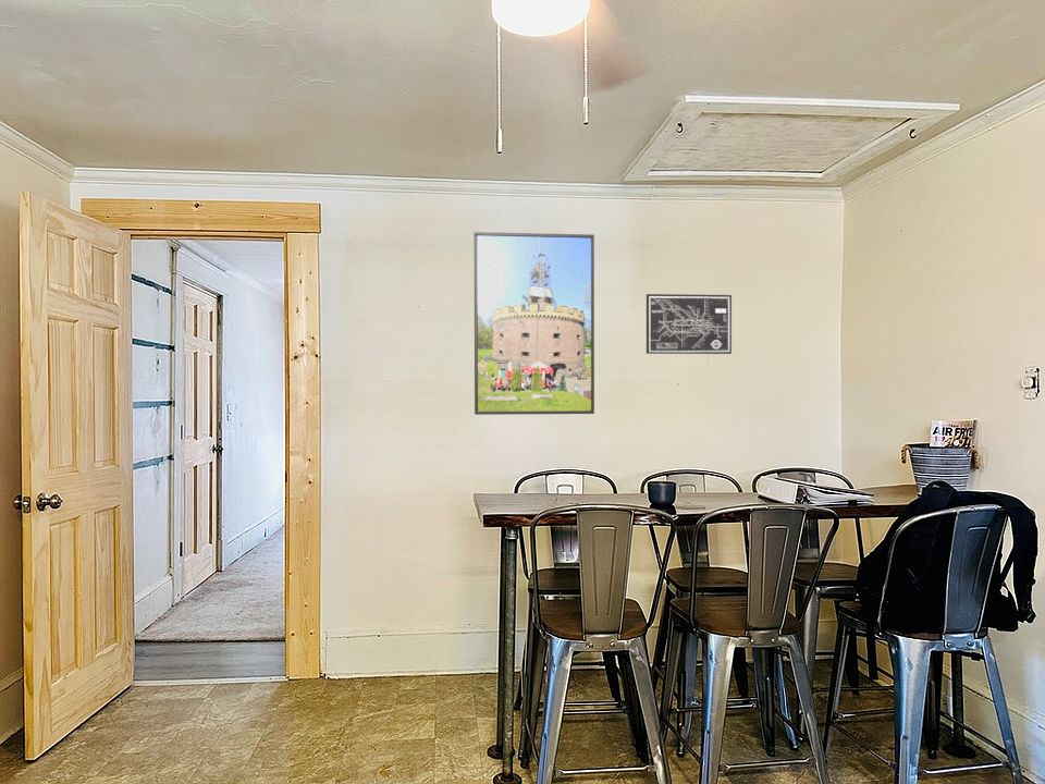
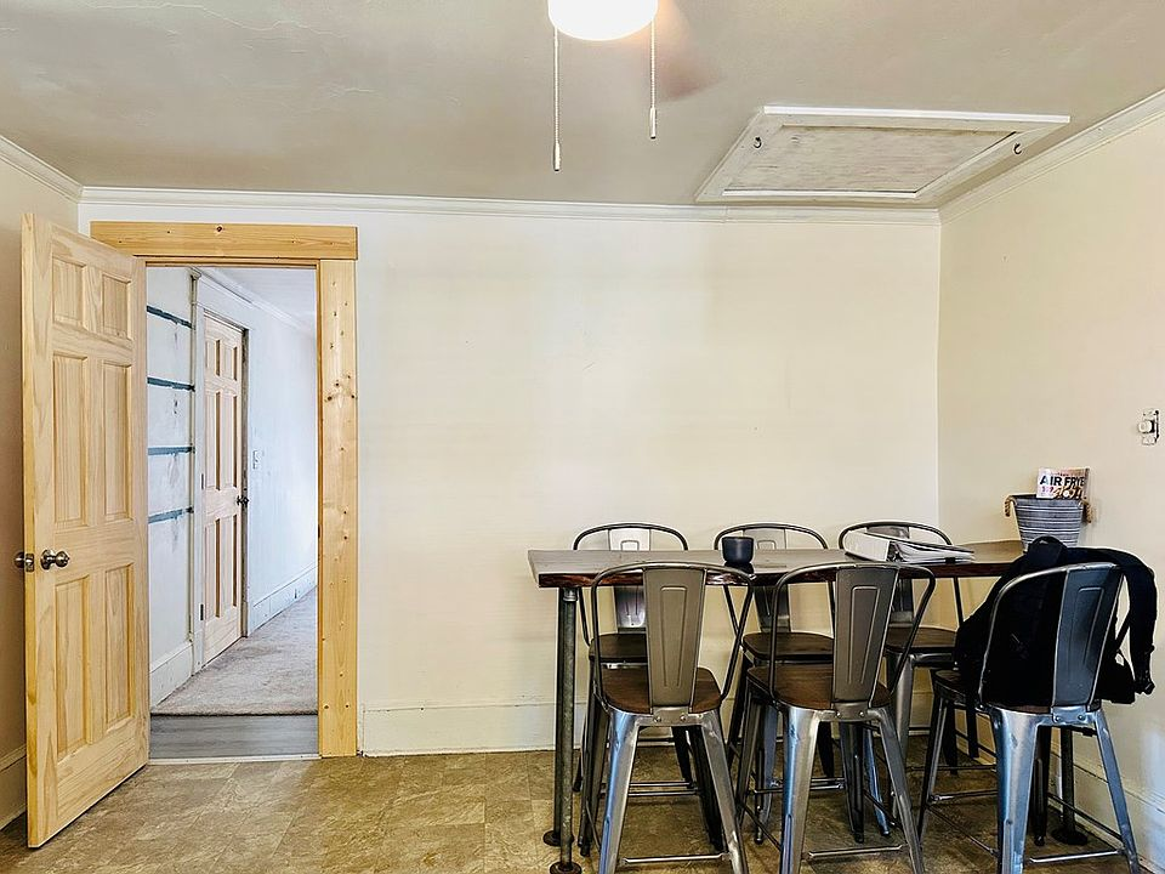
- wall art (688, 323)
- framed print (534, 323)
